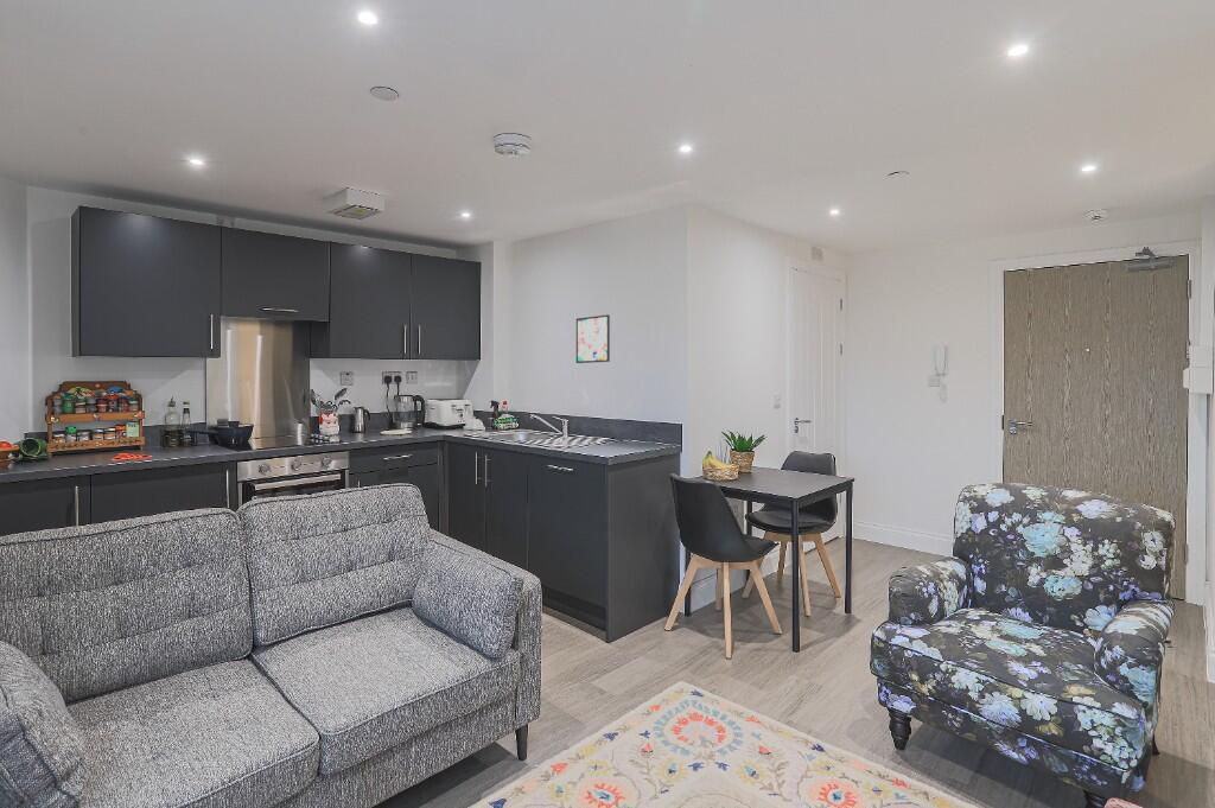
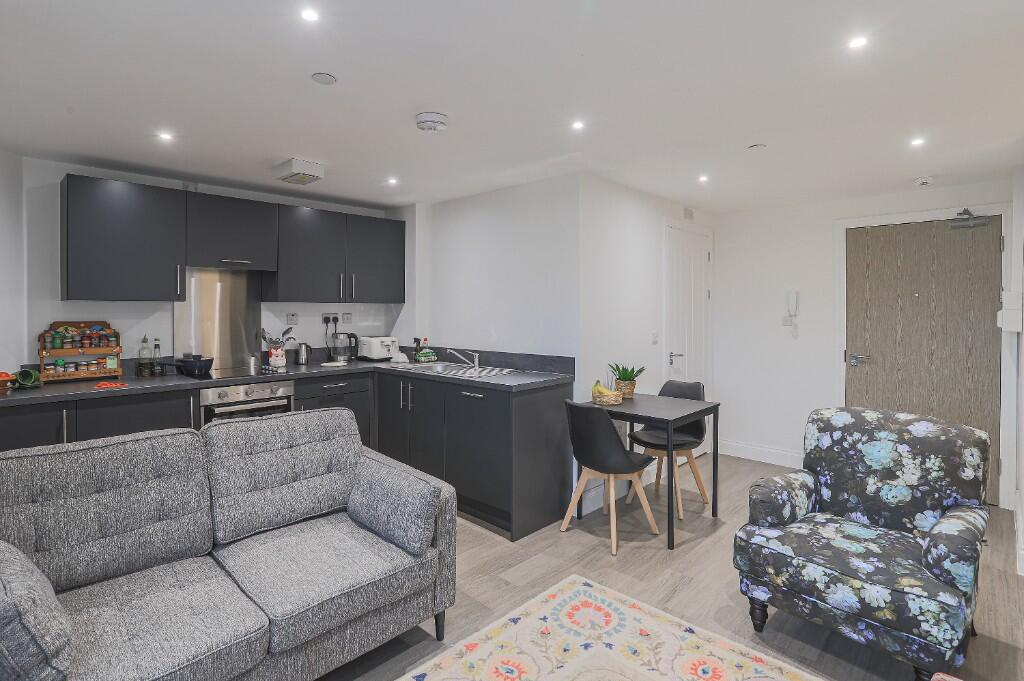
- wall art (592, 339)
